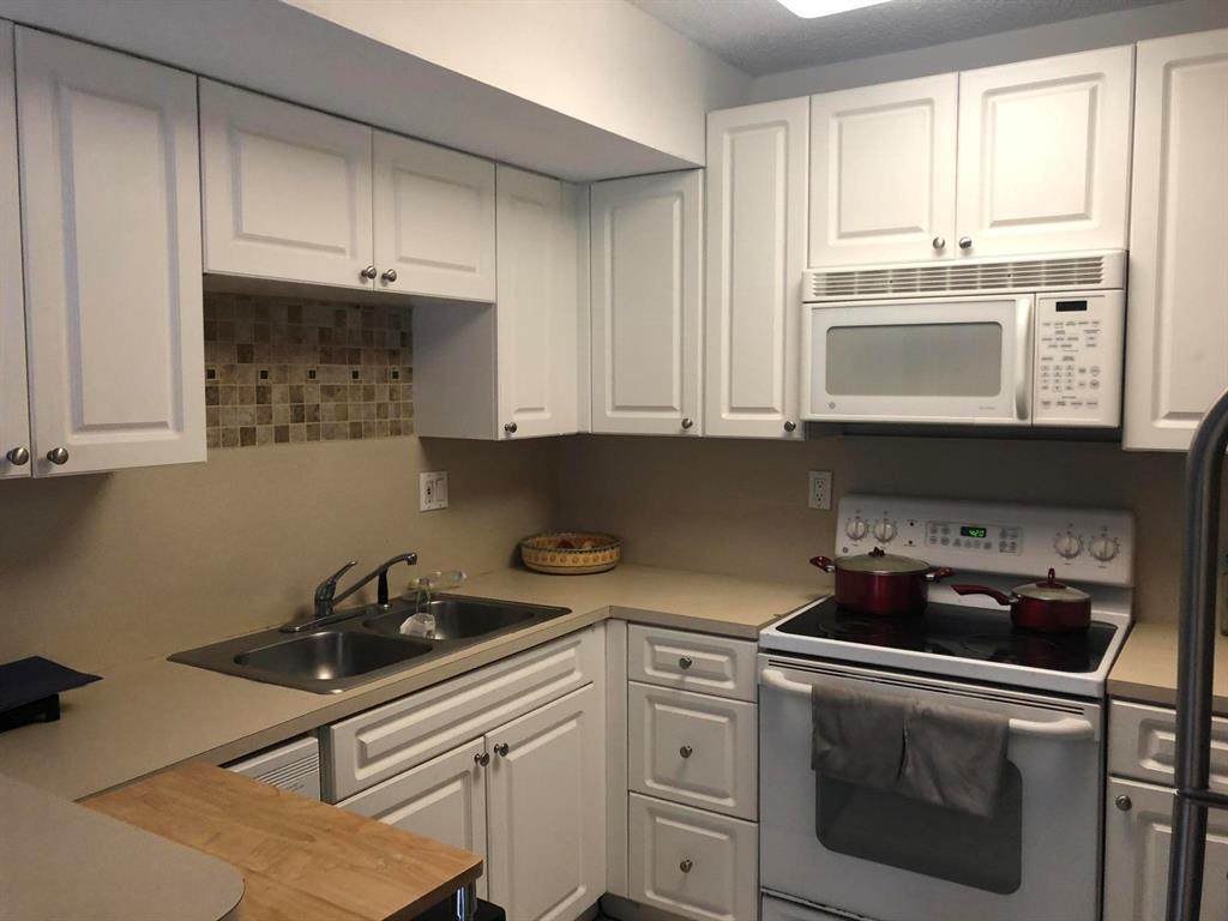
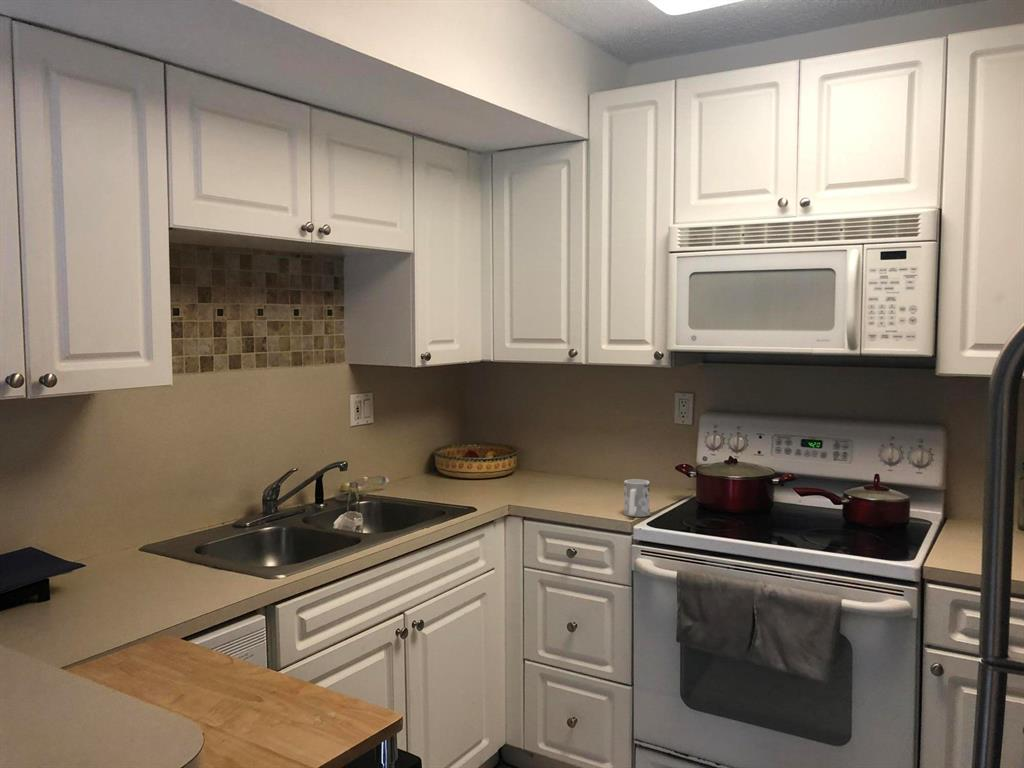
+ mug (635, 498)
